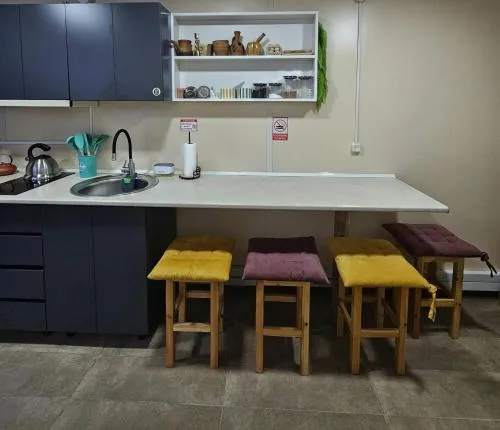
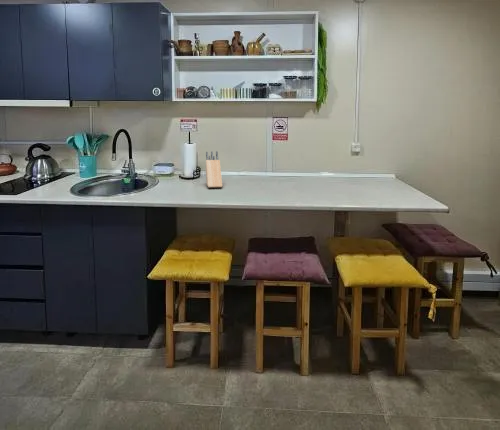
+ knife block (213, 168)
